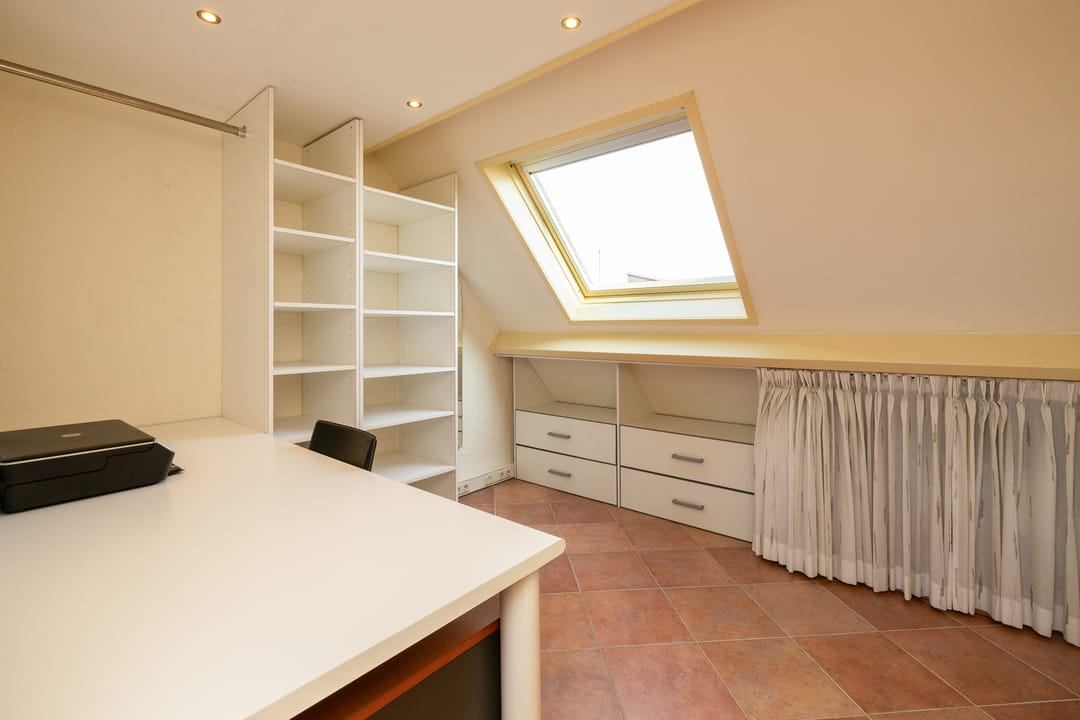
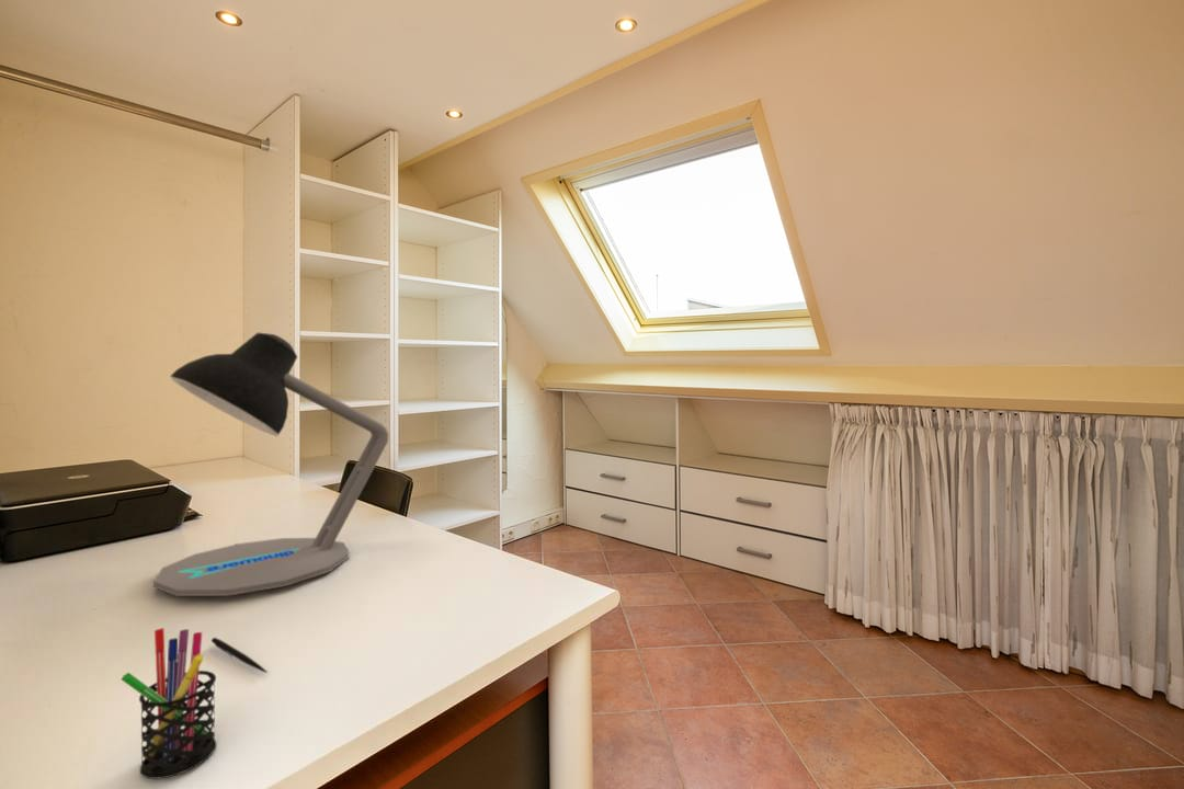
+ desk lamp (277, 435)
+ pen (238, 654)
+ pen holder (169, 698)
